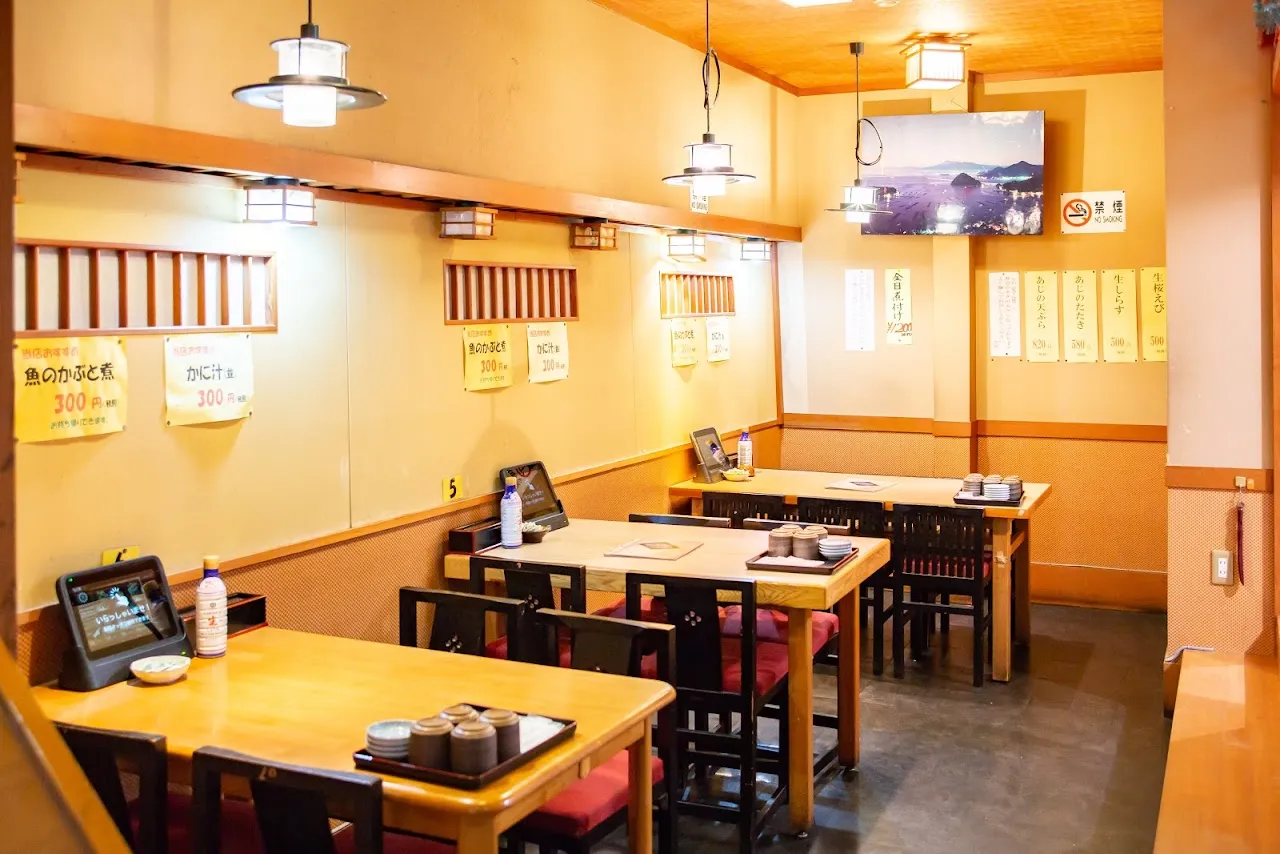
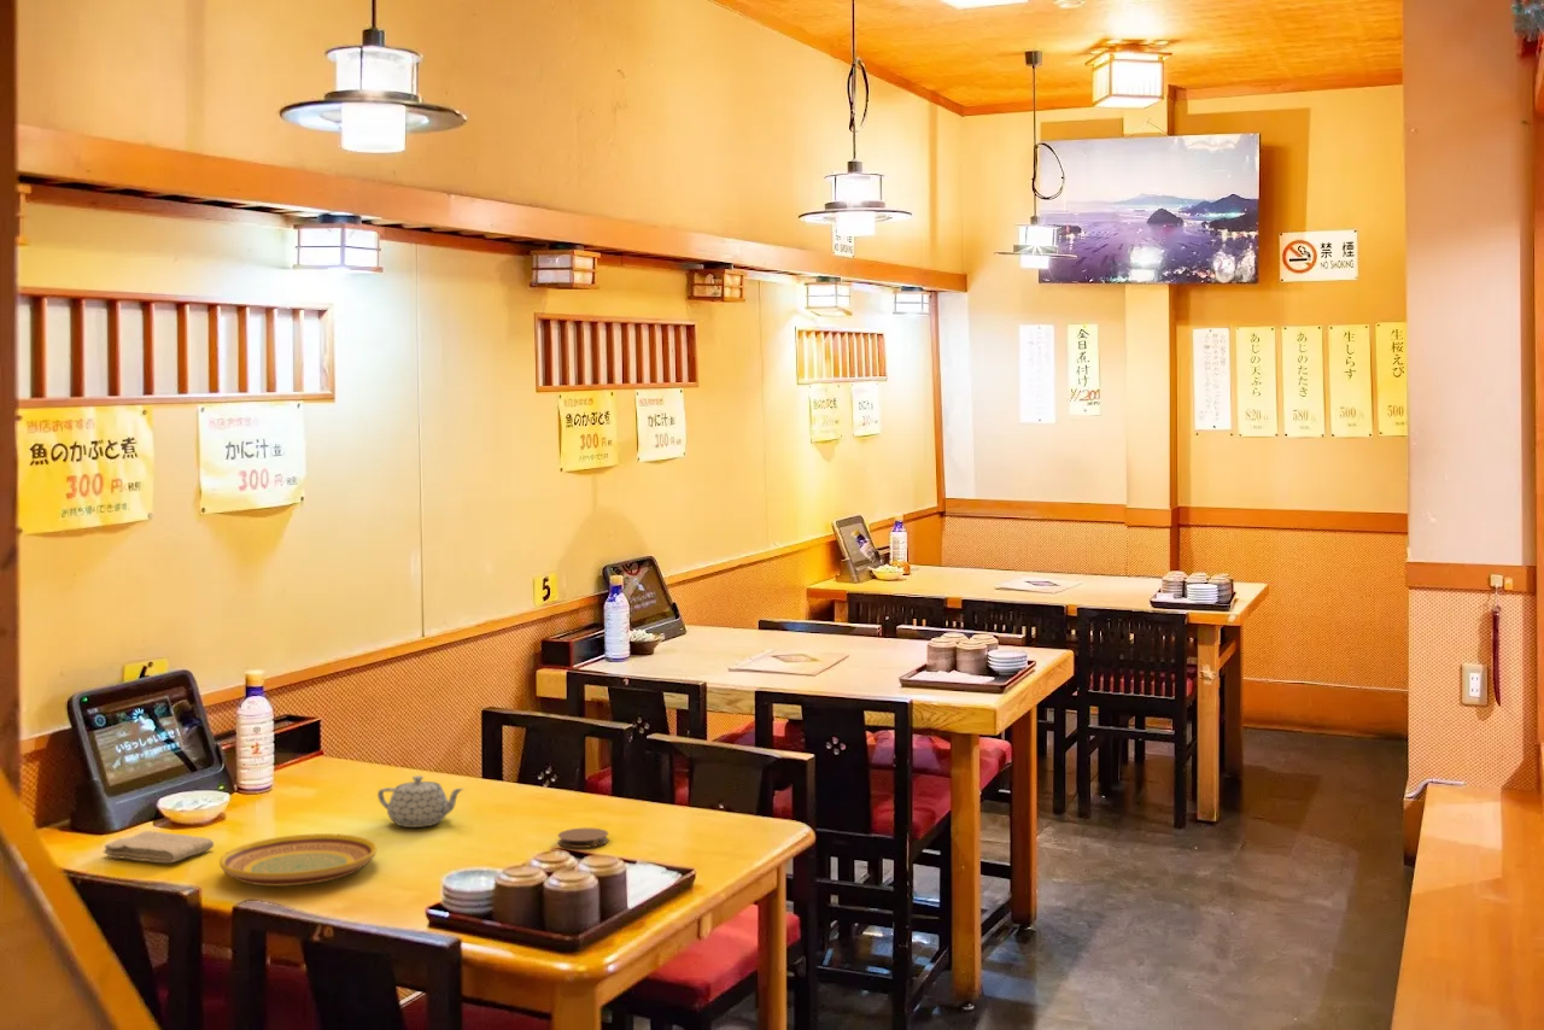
+ plate (299, 862)
+ coaster (583, 837)
+ teapot (421, 800)
+ washcloth (158, 845)
